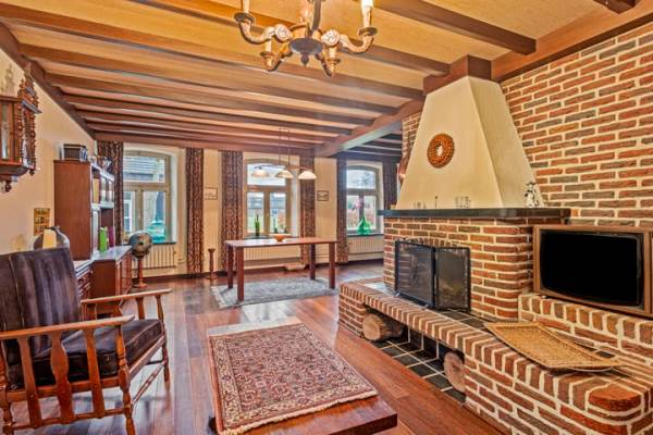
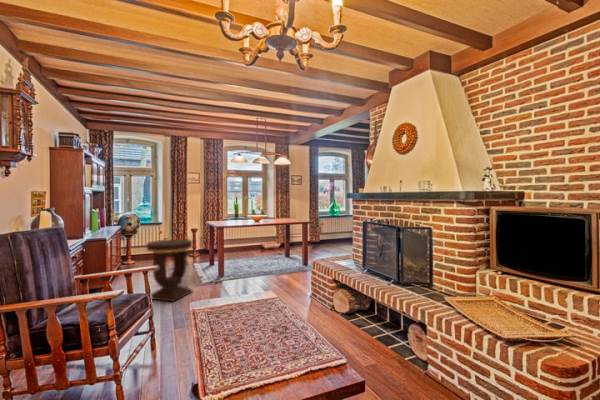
+ side table (173, 268)
